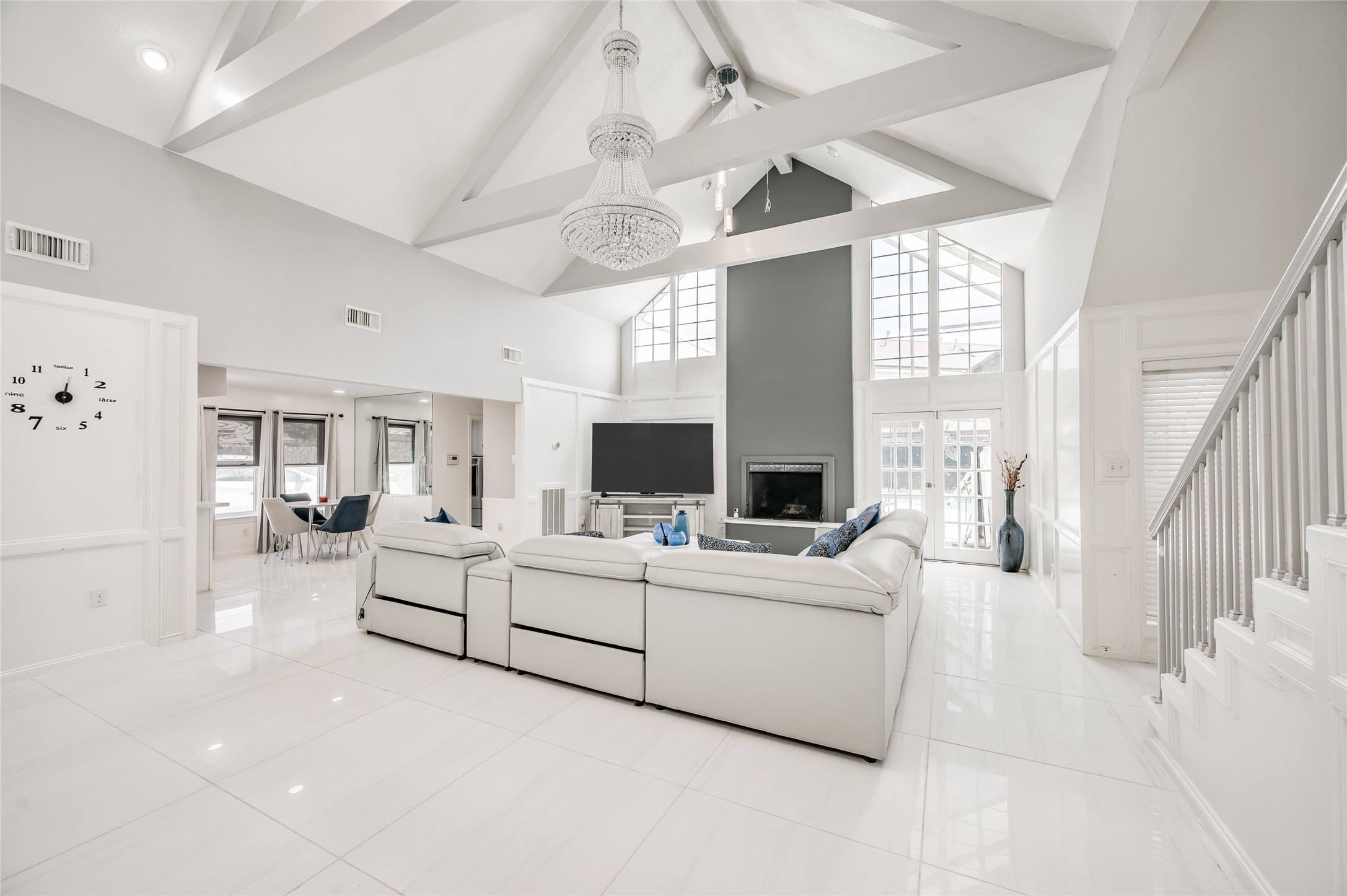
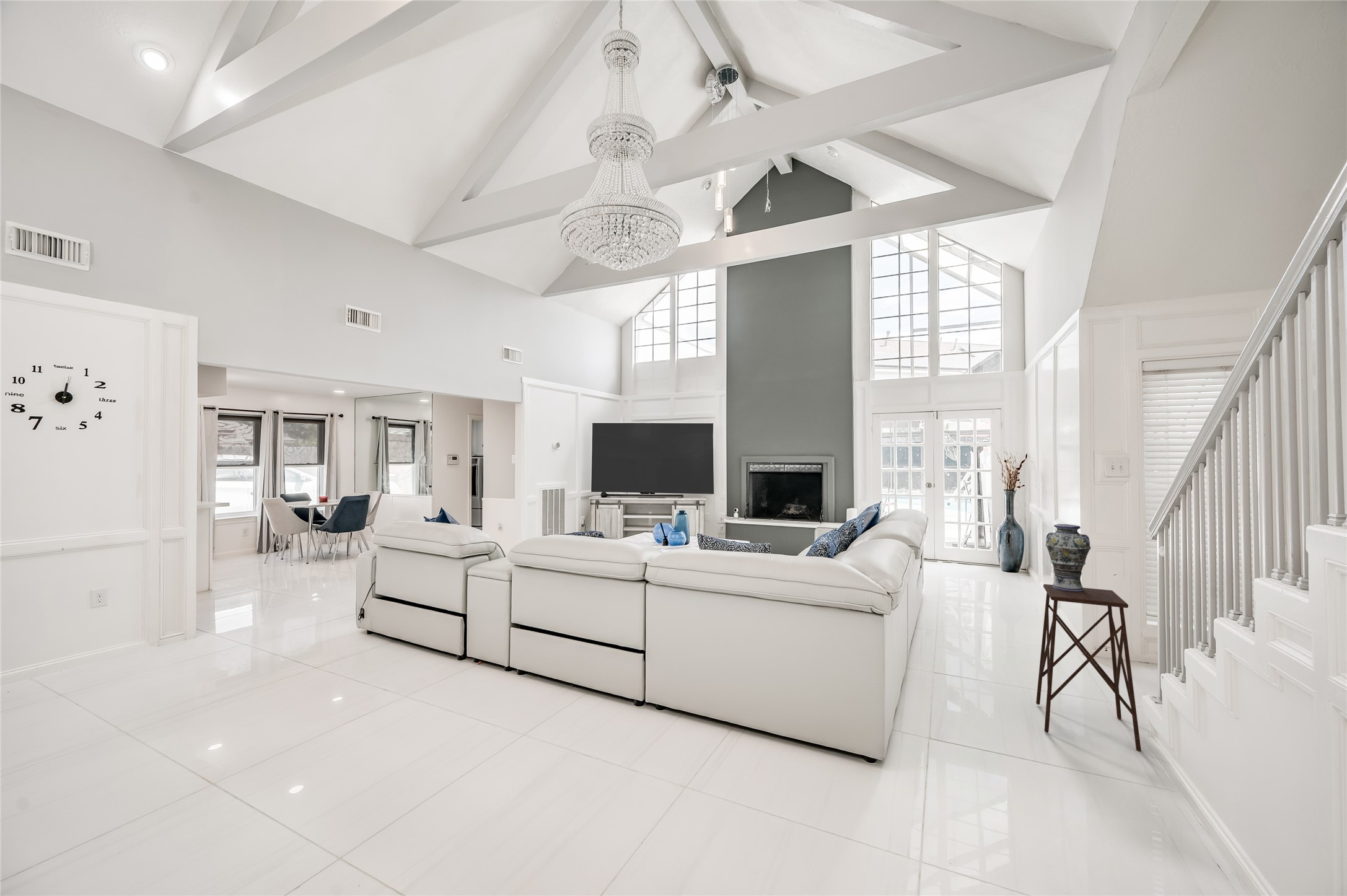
+ vase (1068, 556)
+ side table (1085, 661)
